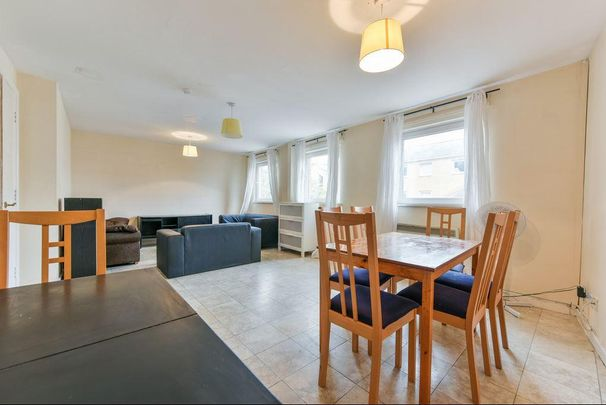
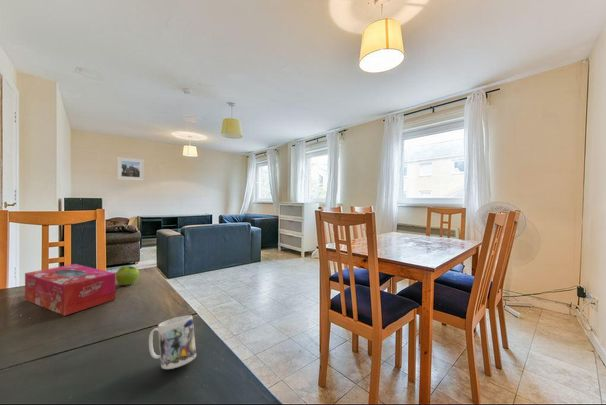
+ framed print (130, 169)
+ tissue box (70, 286)
+ fruit (127, 275)
+ mug (171, 341)
